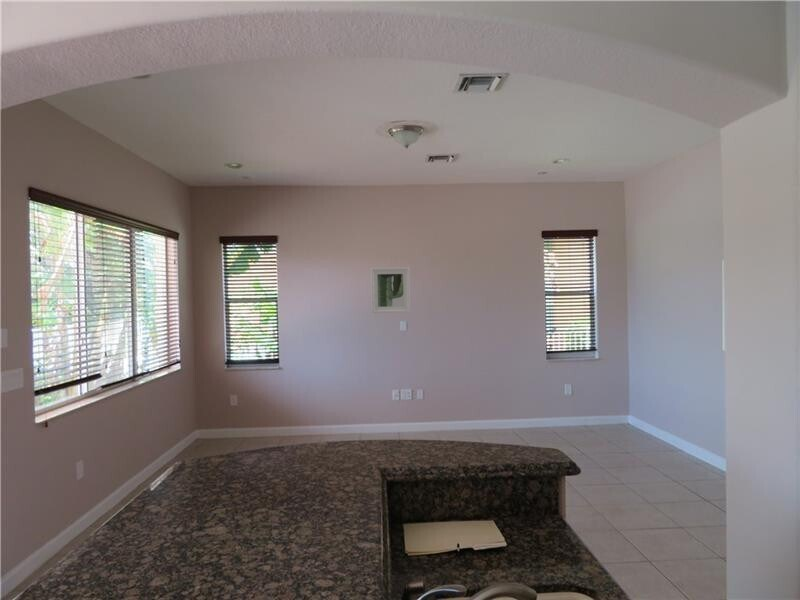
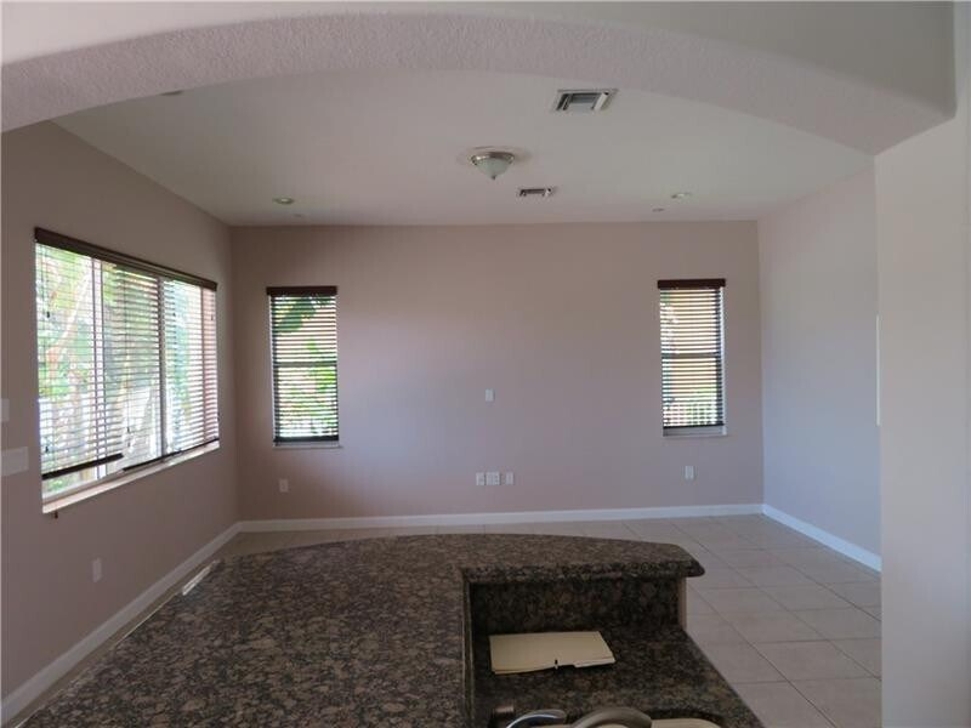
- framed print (390, 290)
